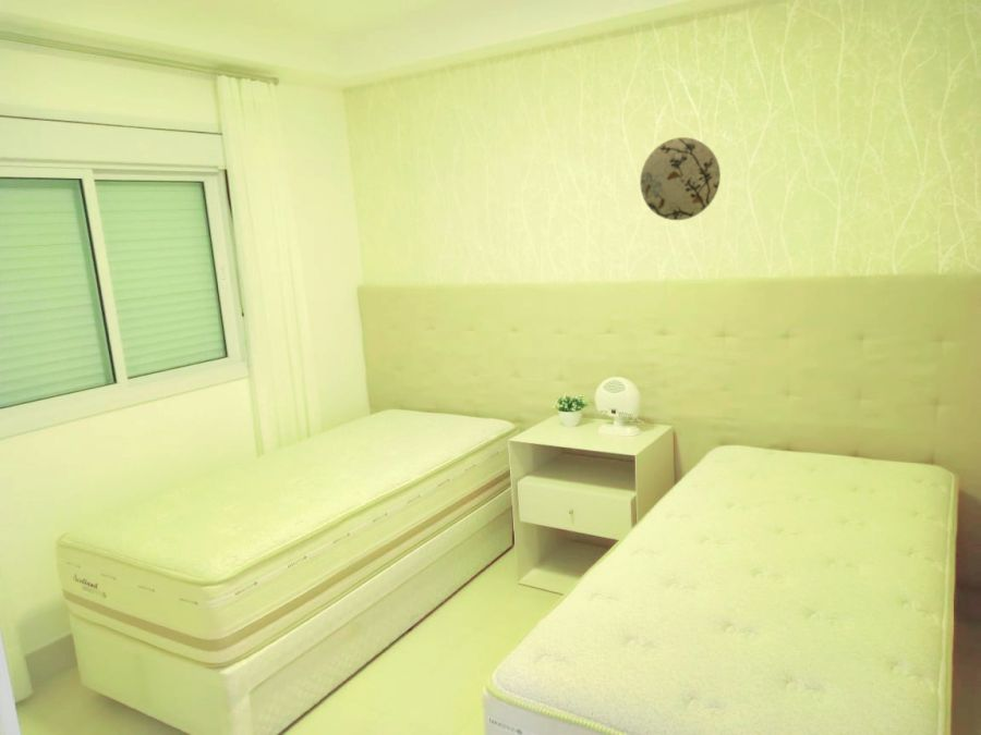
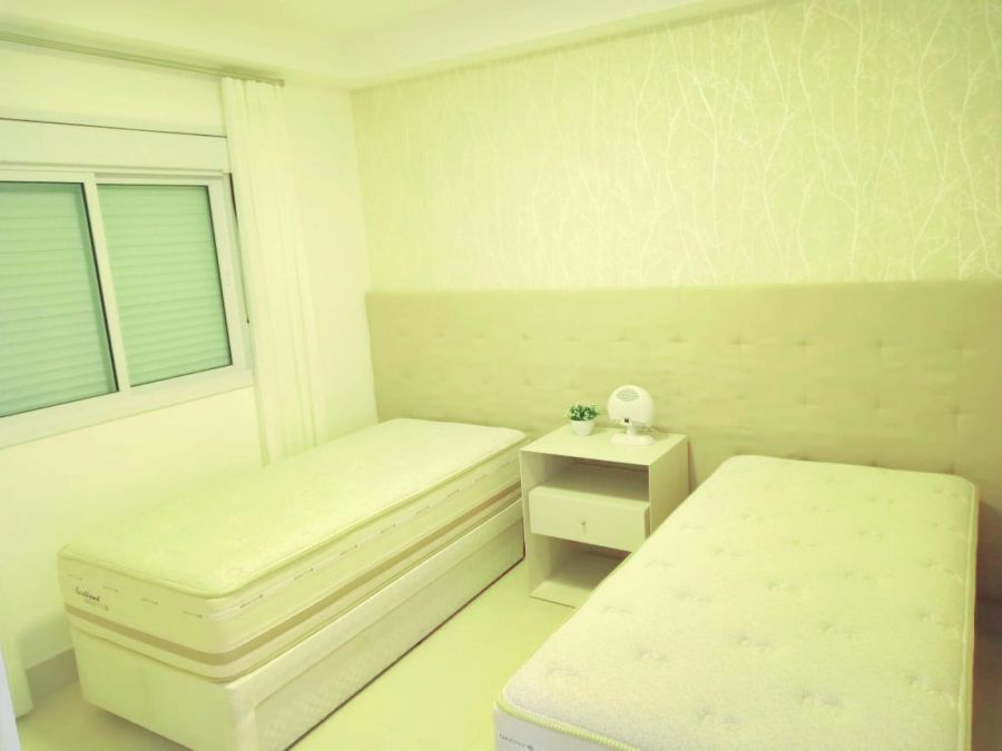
- decorative plate (679, 179)
